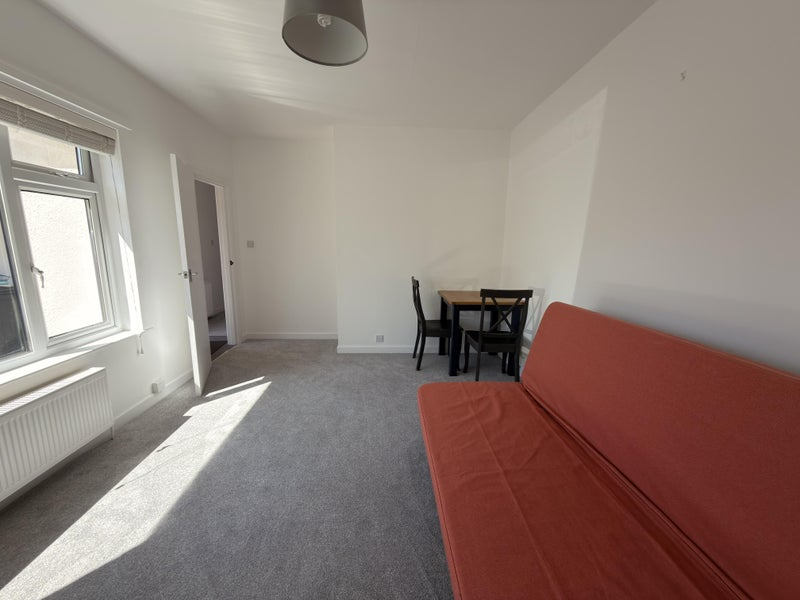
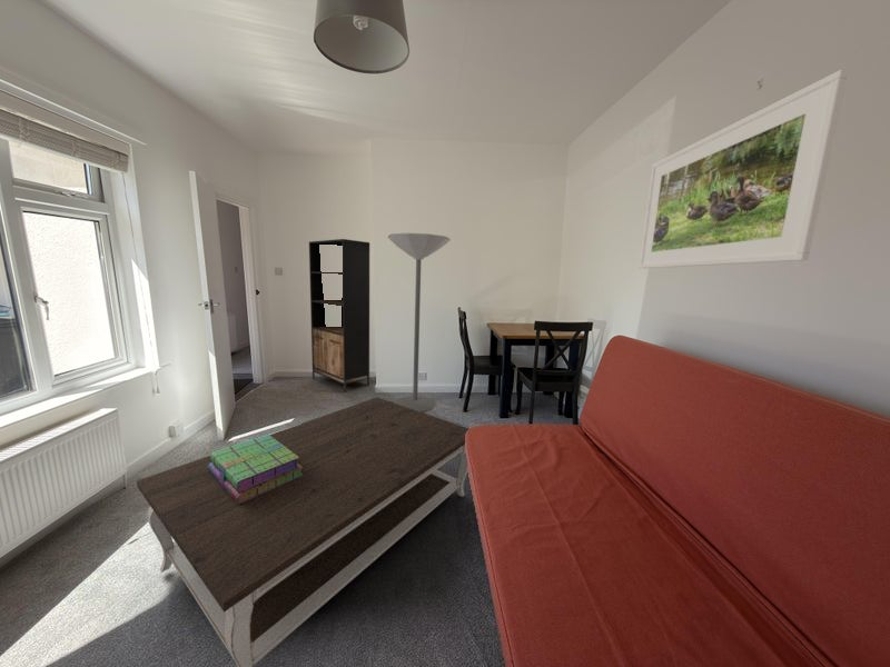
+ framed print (710, 200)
+ stack of books (255, 464)
+ bookshelf (342, 313)
+ floor lamp (416, 323)
+ coffee table (336, 490)
